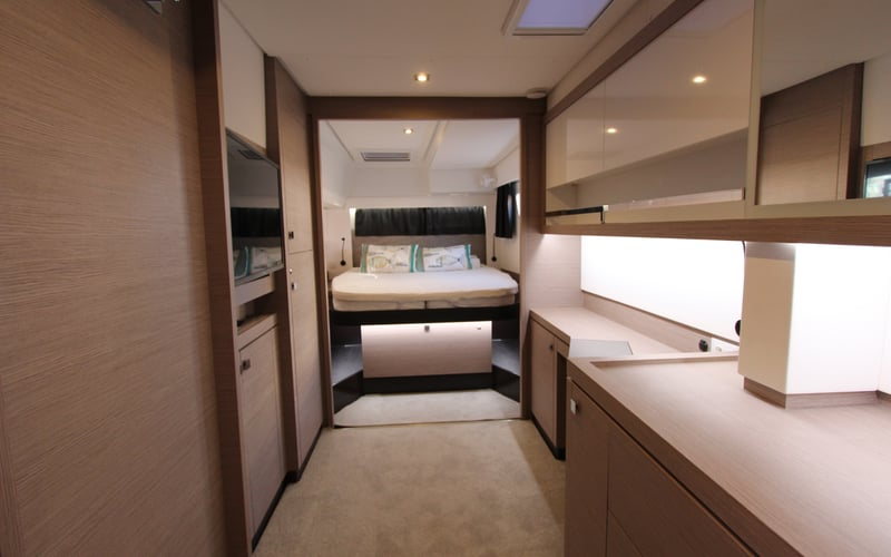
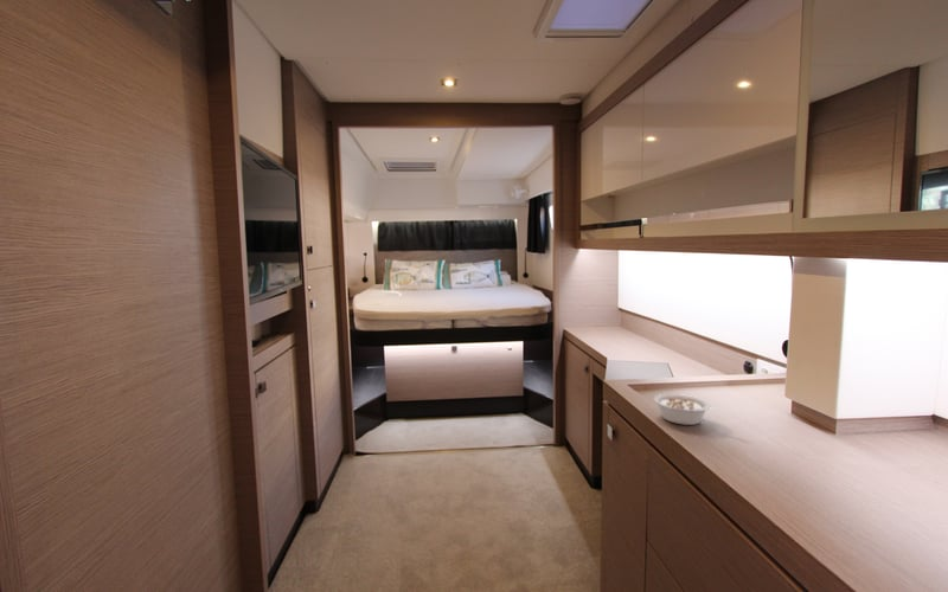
+ legume (683, 408)
